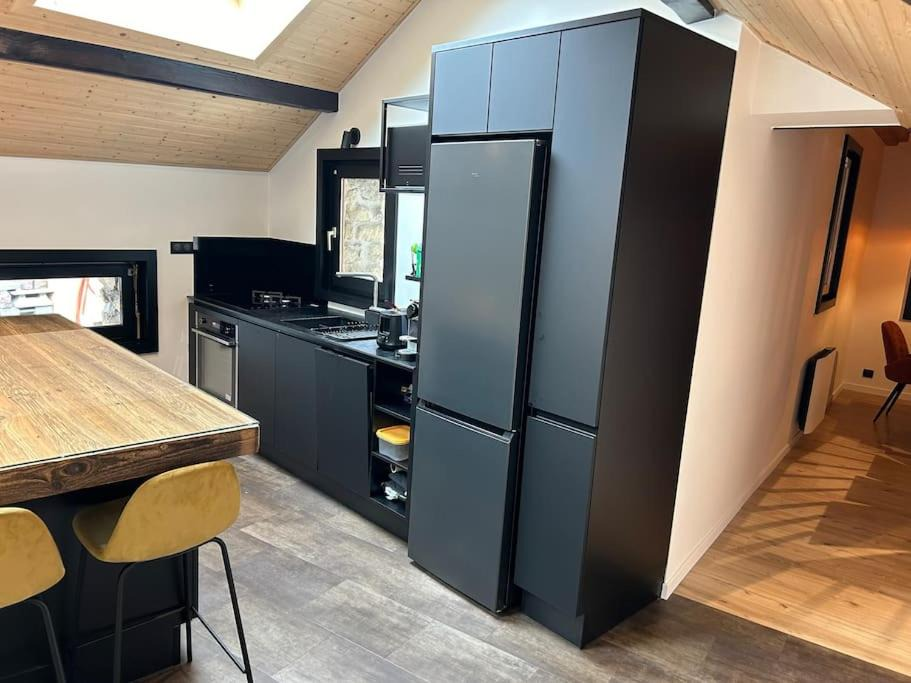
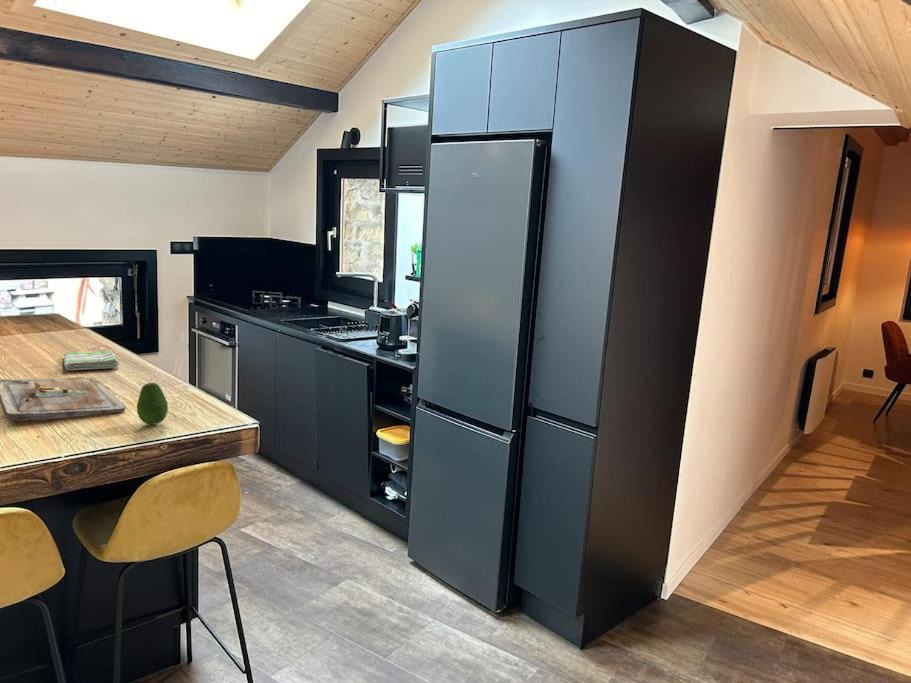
+ cutting board (57, 388)
+ dish towel (90, 358)
+ fruit (152, 403)
